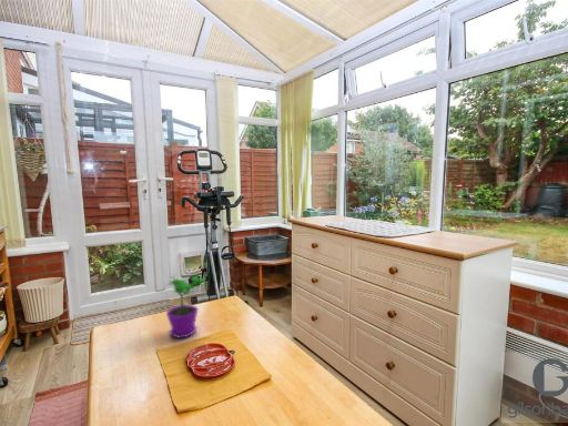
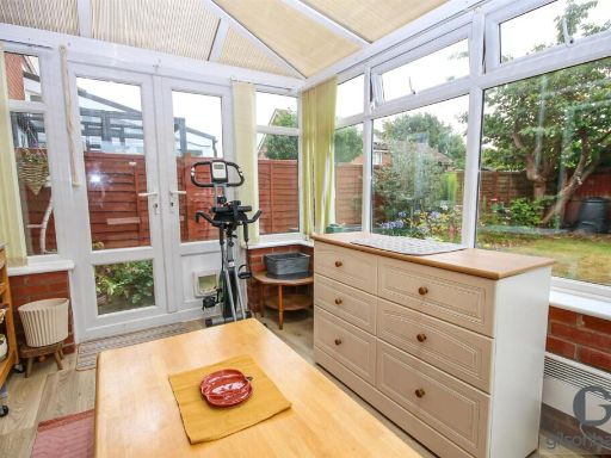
- flower pot (181, 300)
